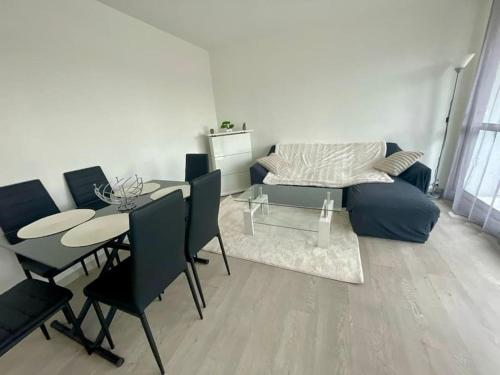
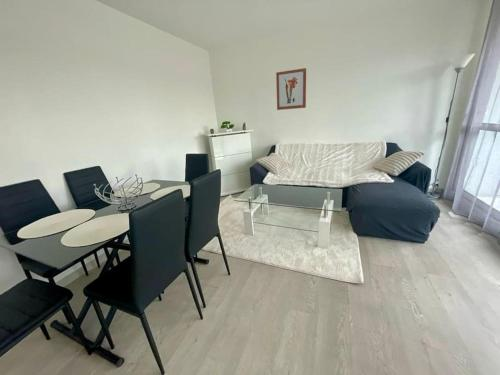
+ wall art (291, 90)
